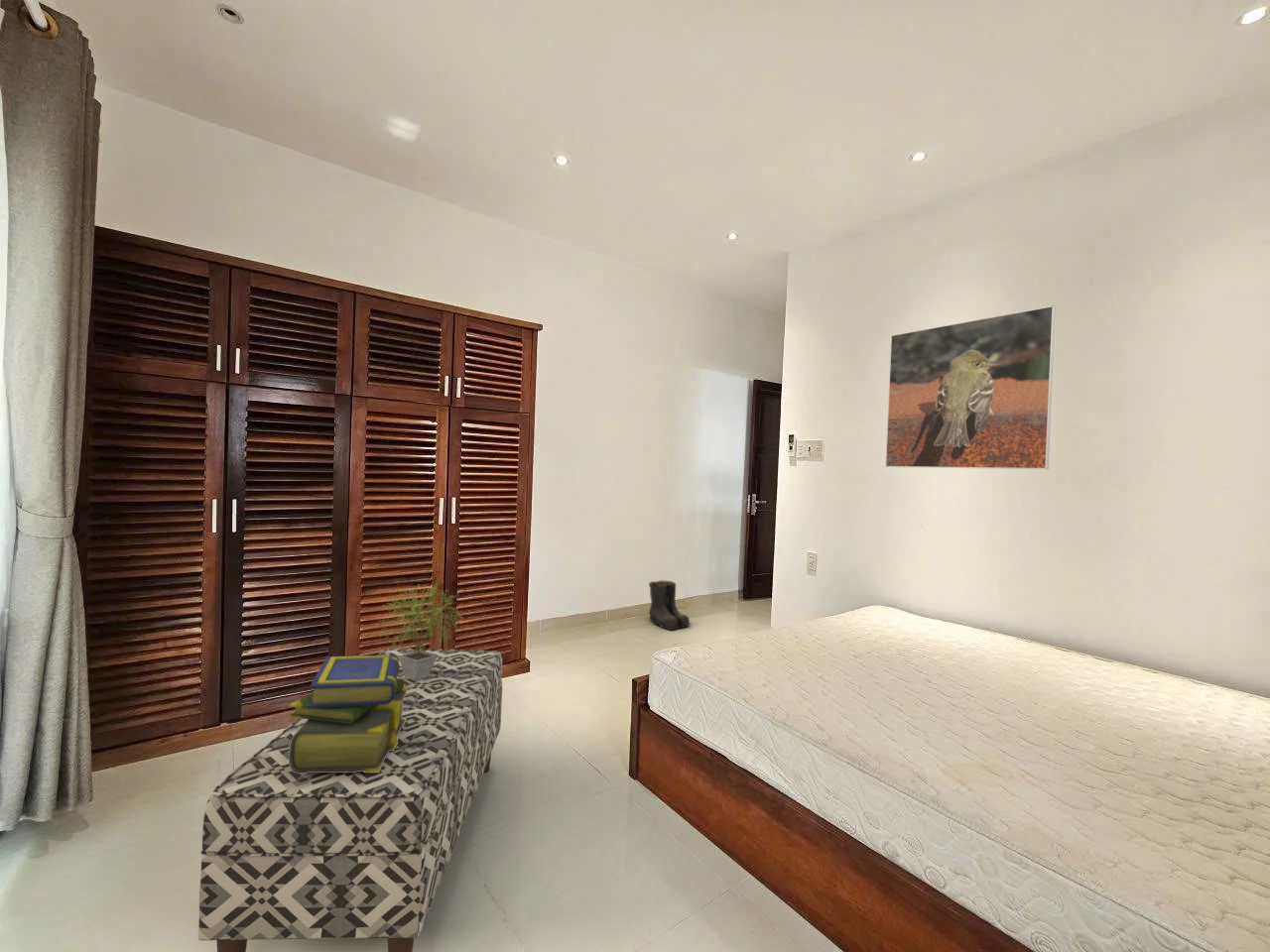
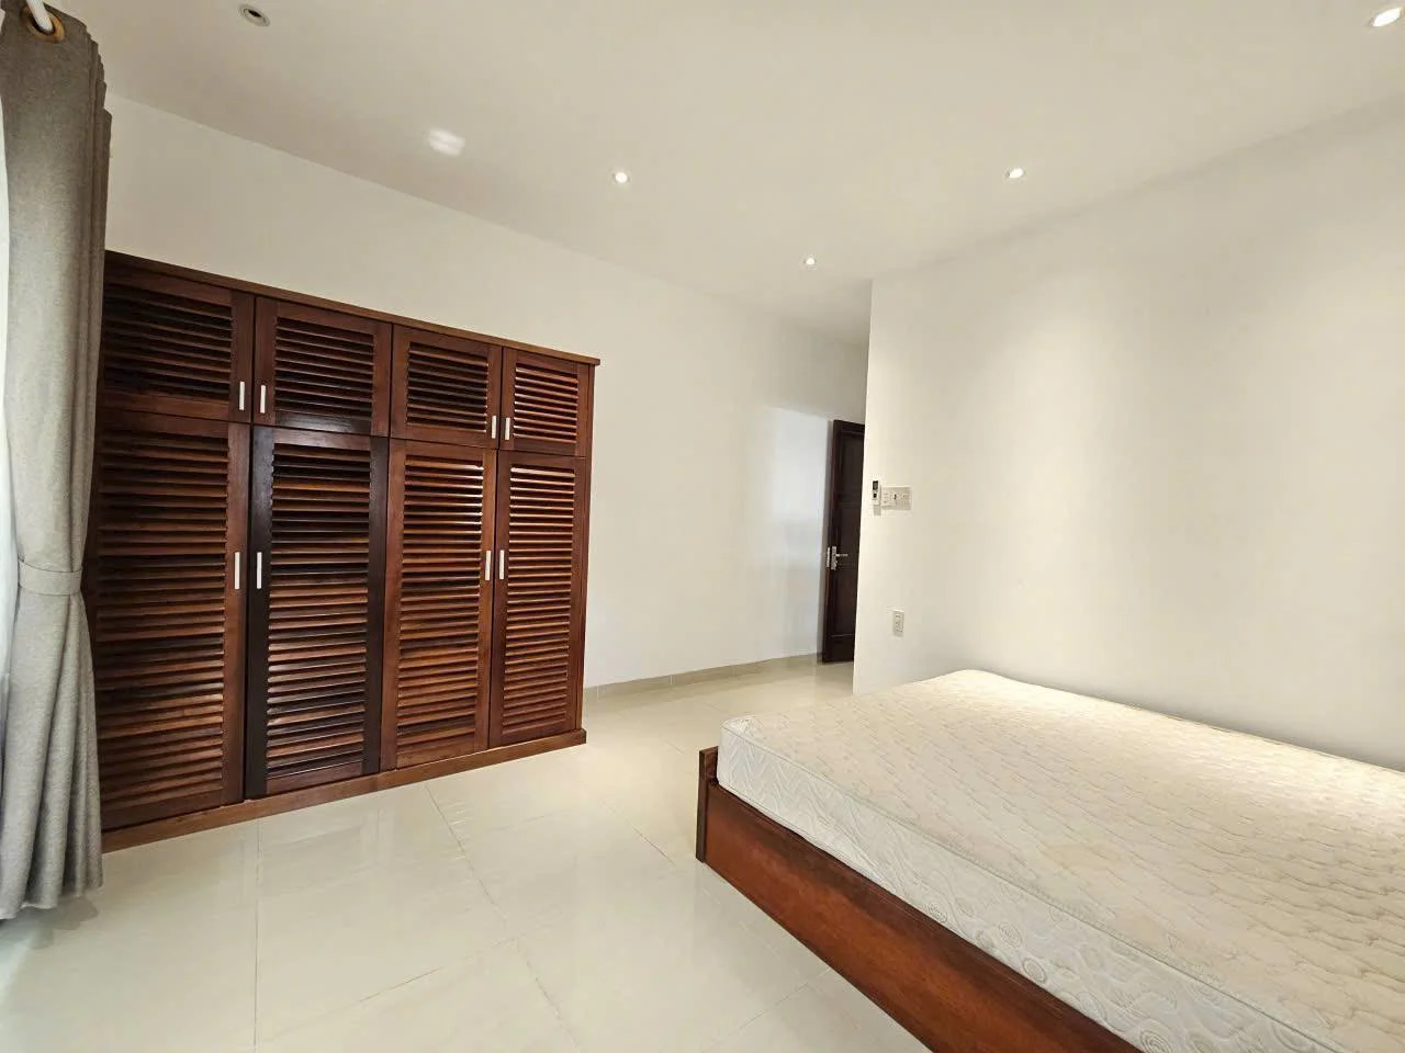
- bench (395, 775)
- boots (668, 603)
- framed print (961, 395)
- stack of books (352, 704)
- potted plant (418, 625)
